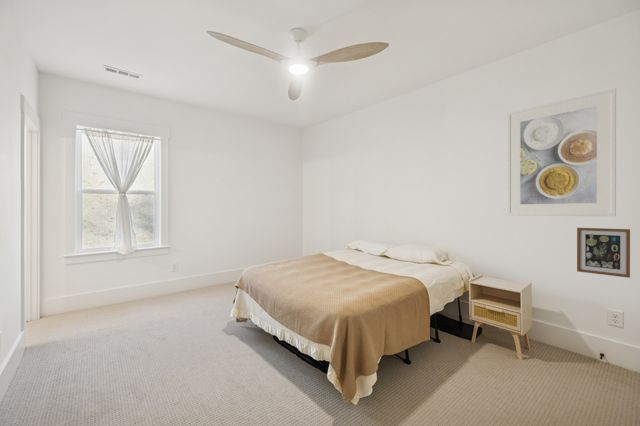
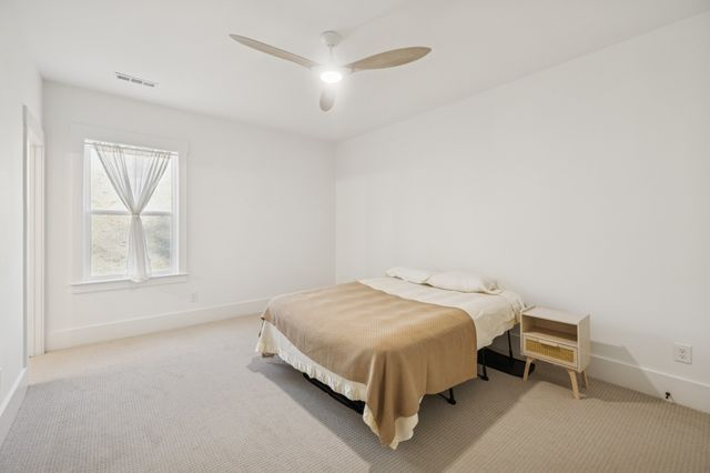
- wall art (602, 251)
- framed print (555, 159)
